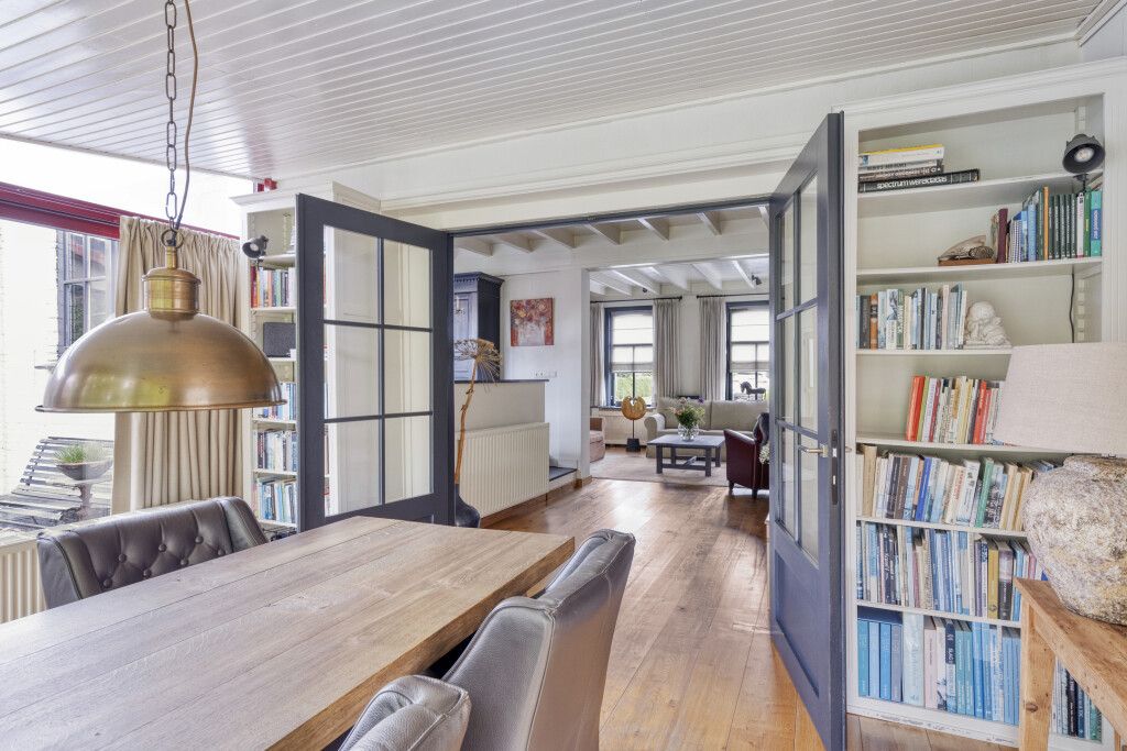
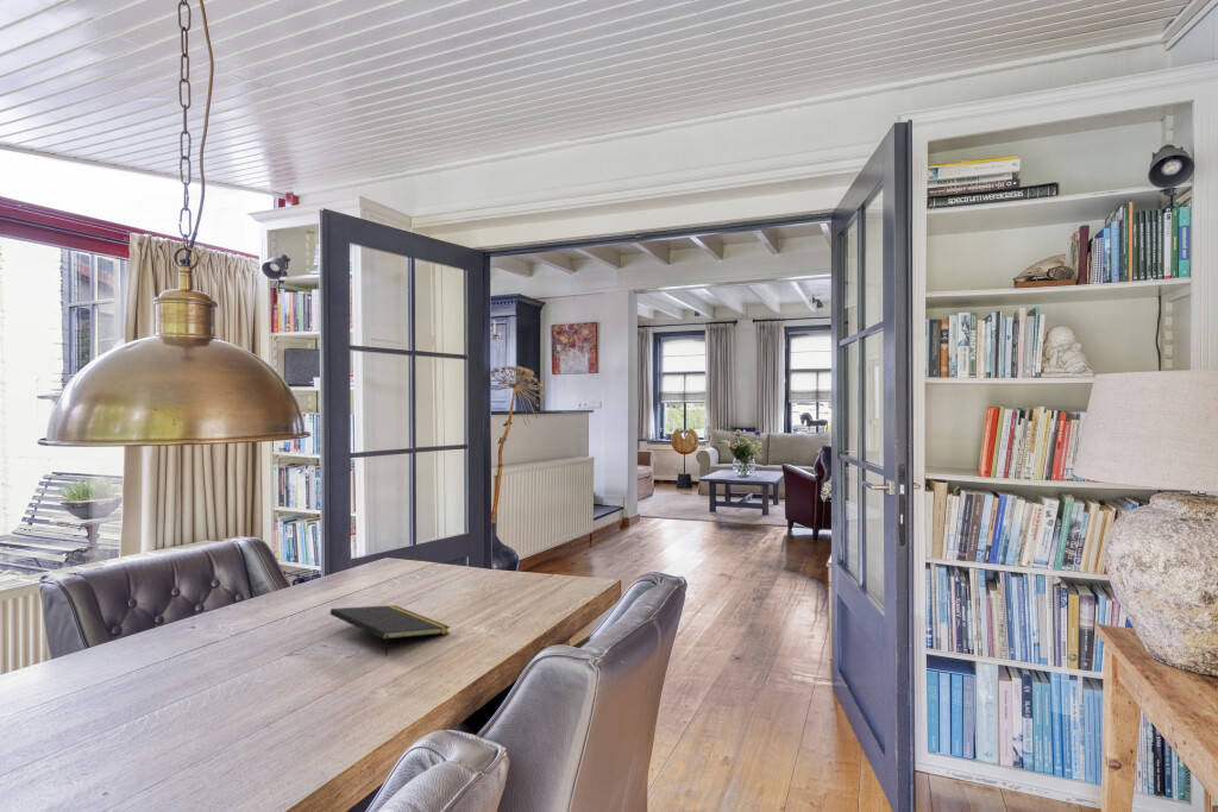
+ notepad (389, 621)
